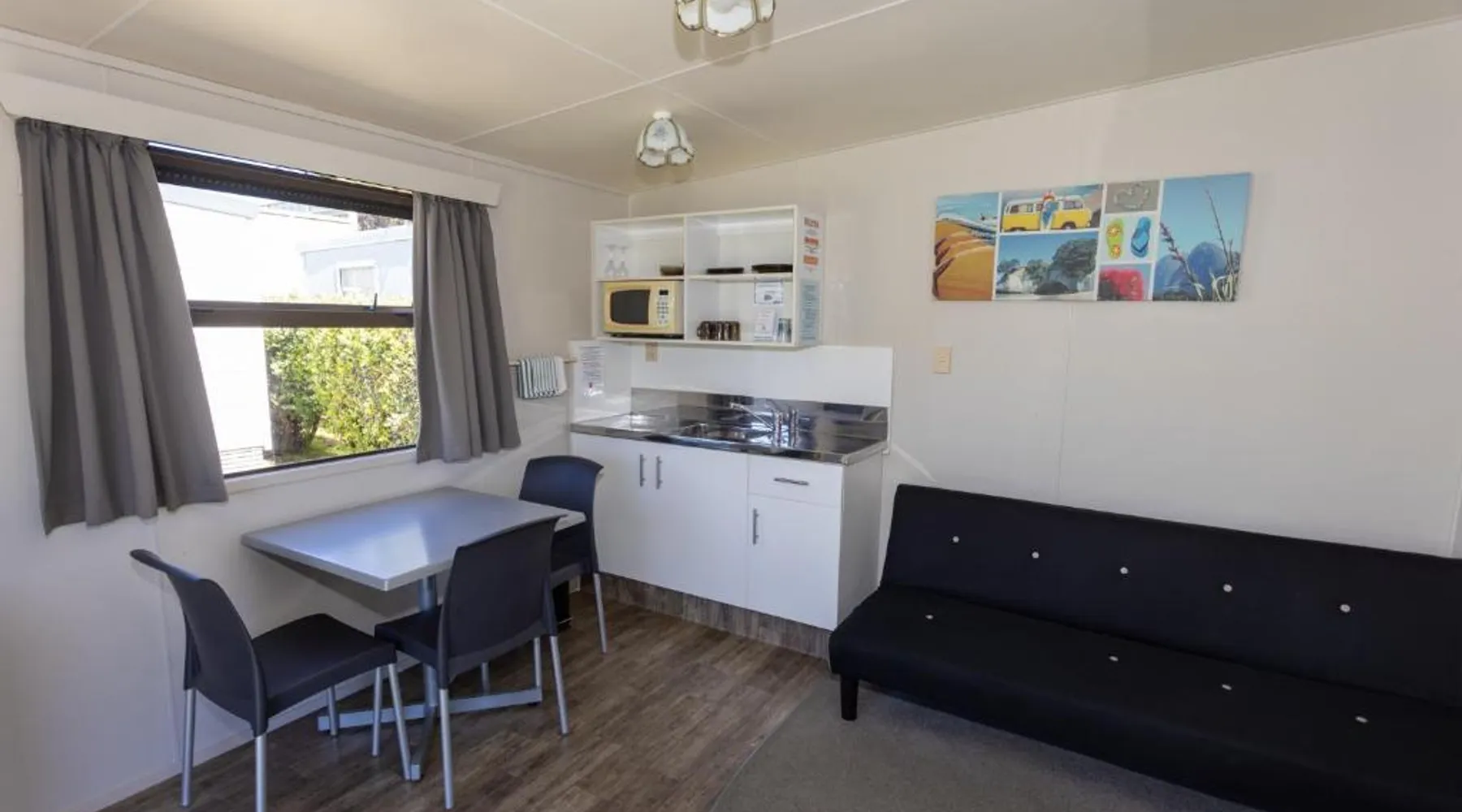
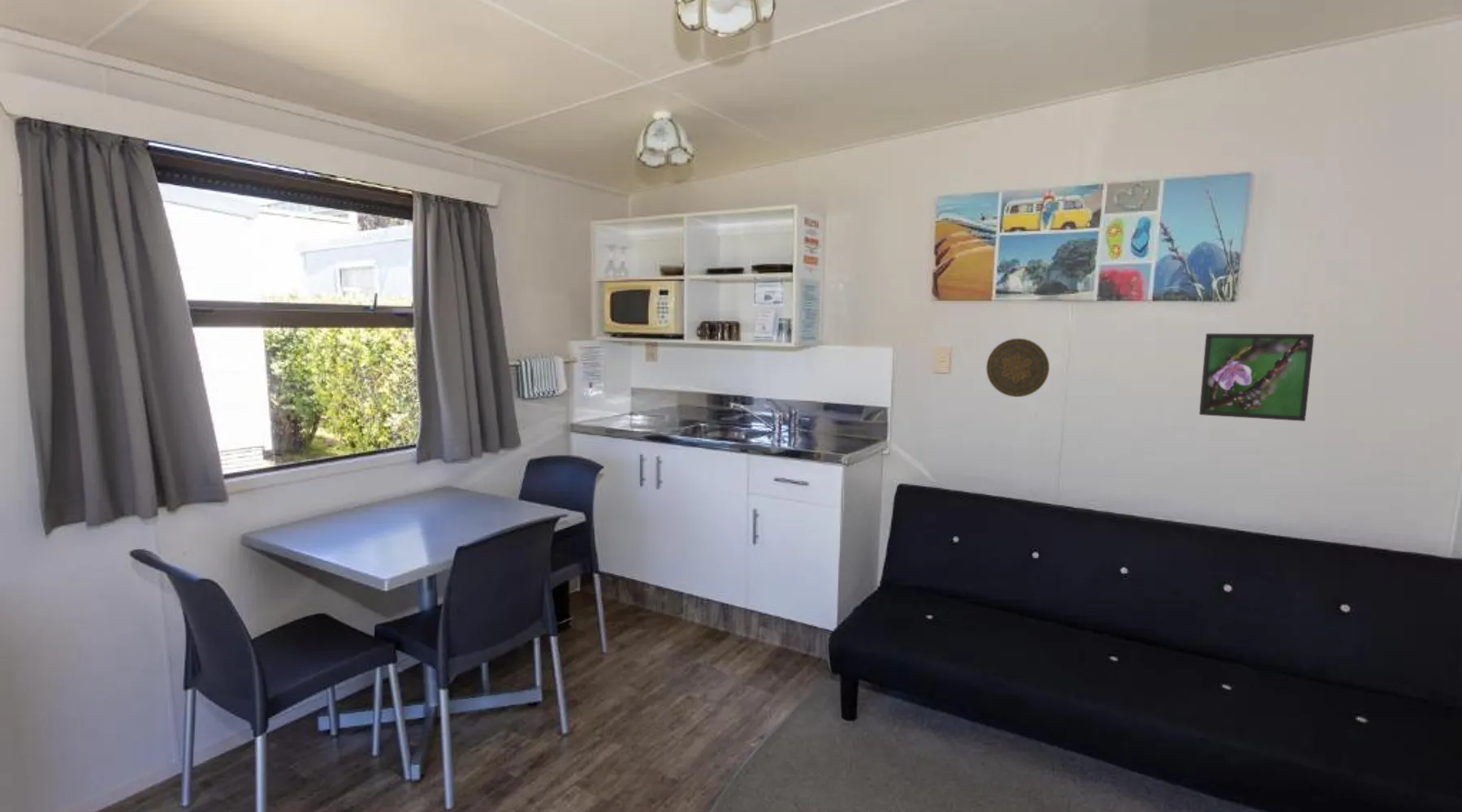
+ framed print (1254, 376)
+ decorative plate (1016, 368)
